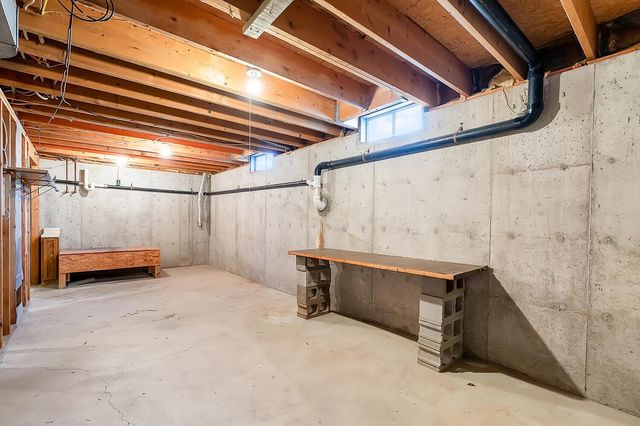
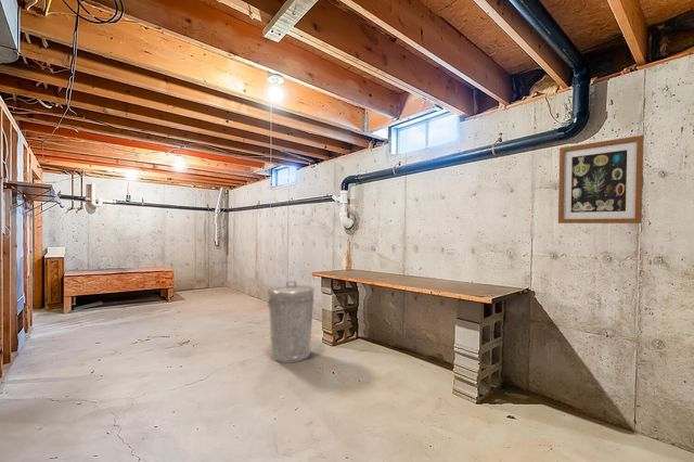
+ trash can (291, 318)
+ wall art (596, 182)
